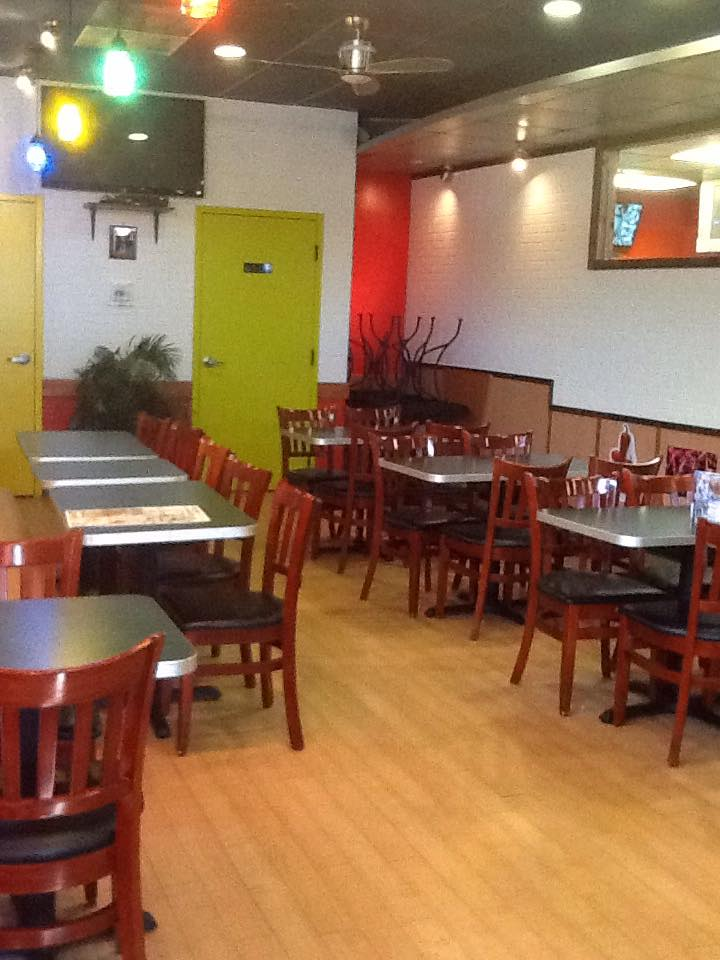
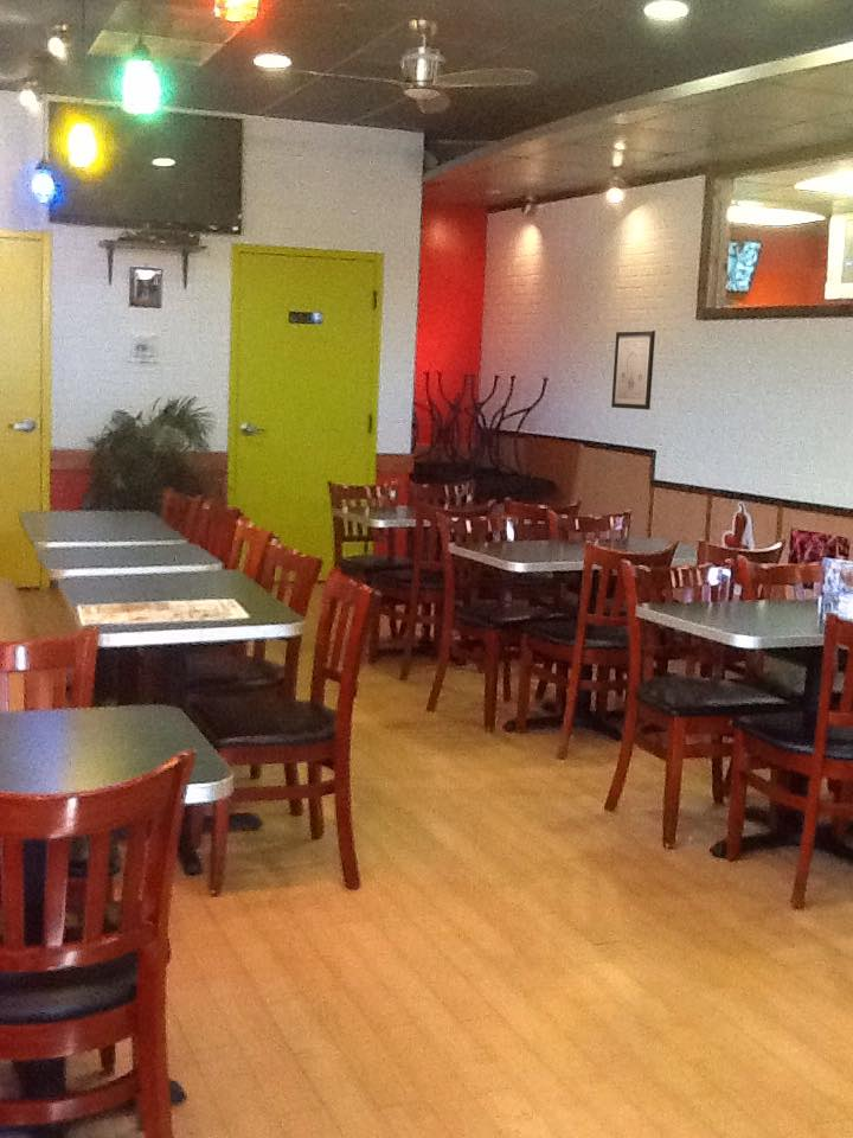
+ wall art (633, 370)
